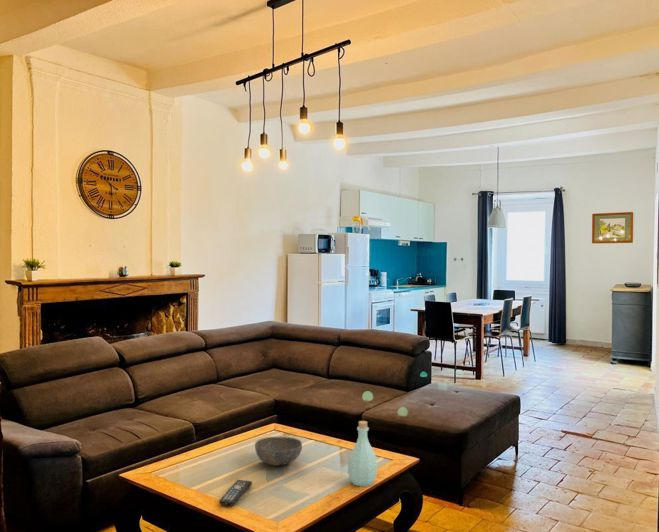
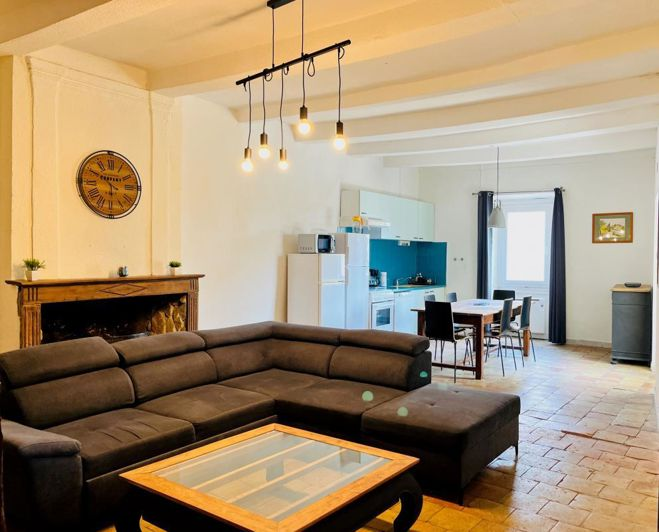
- remote control (236, 491)
- bowl (278, 452)
- bottle (362, 452)
